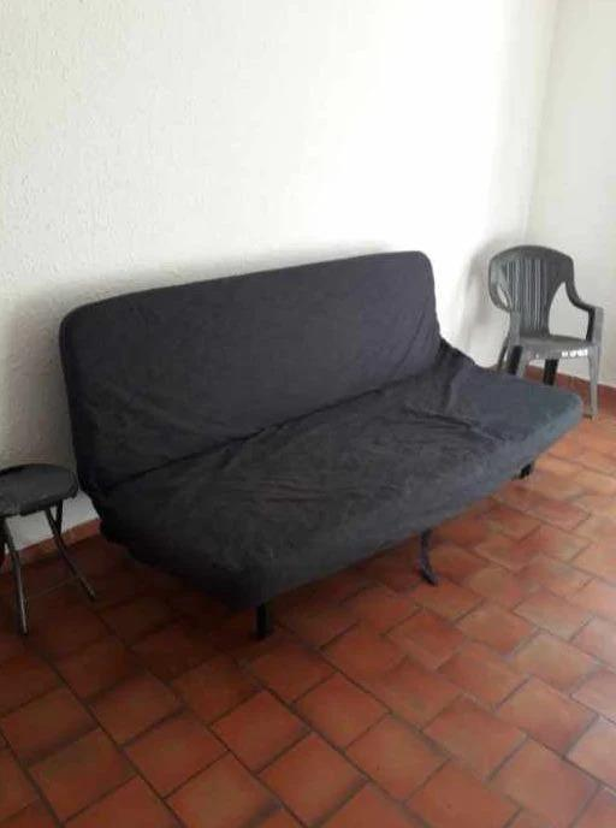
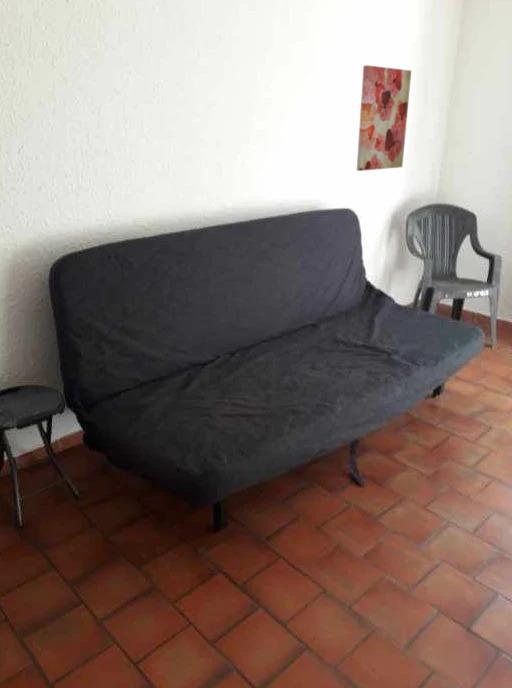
+ wall art (384, 120)
